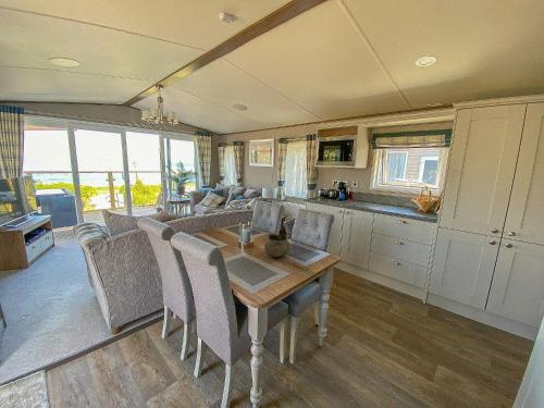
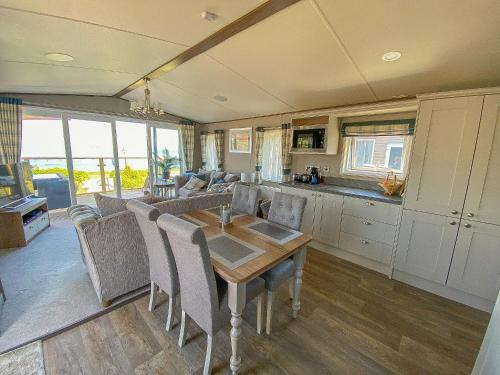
- decorative bowl (276, 246)
